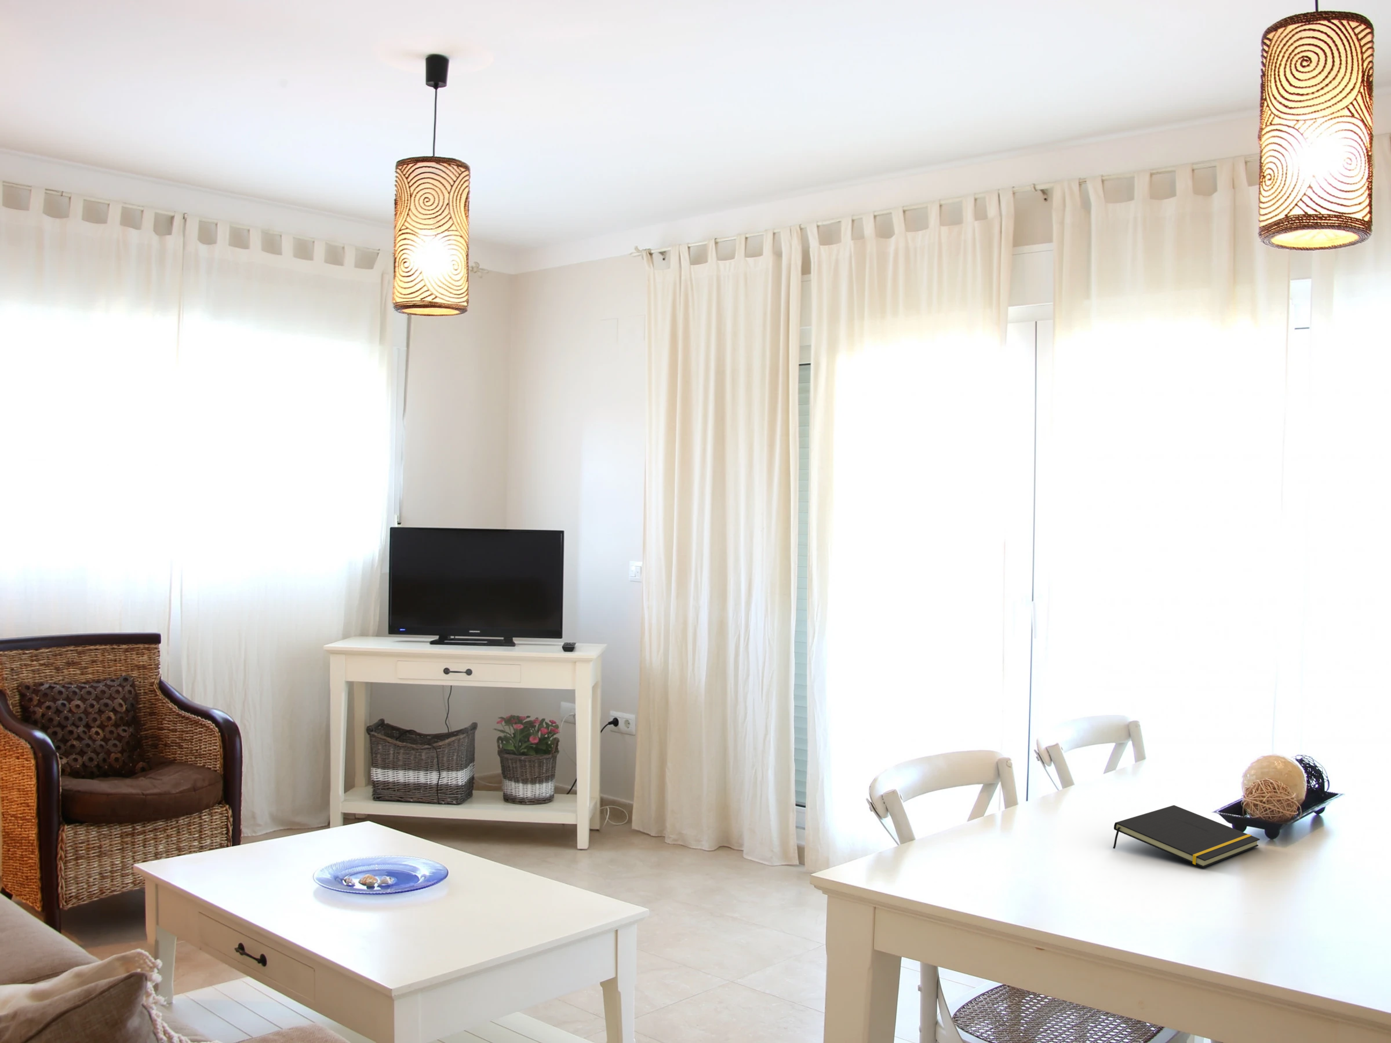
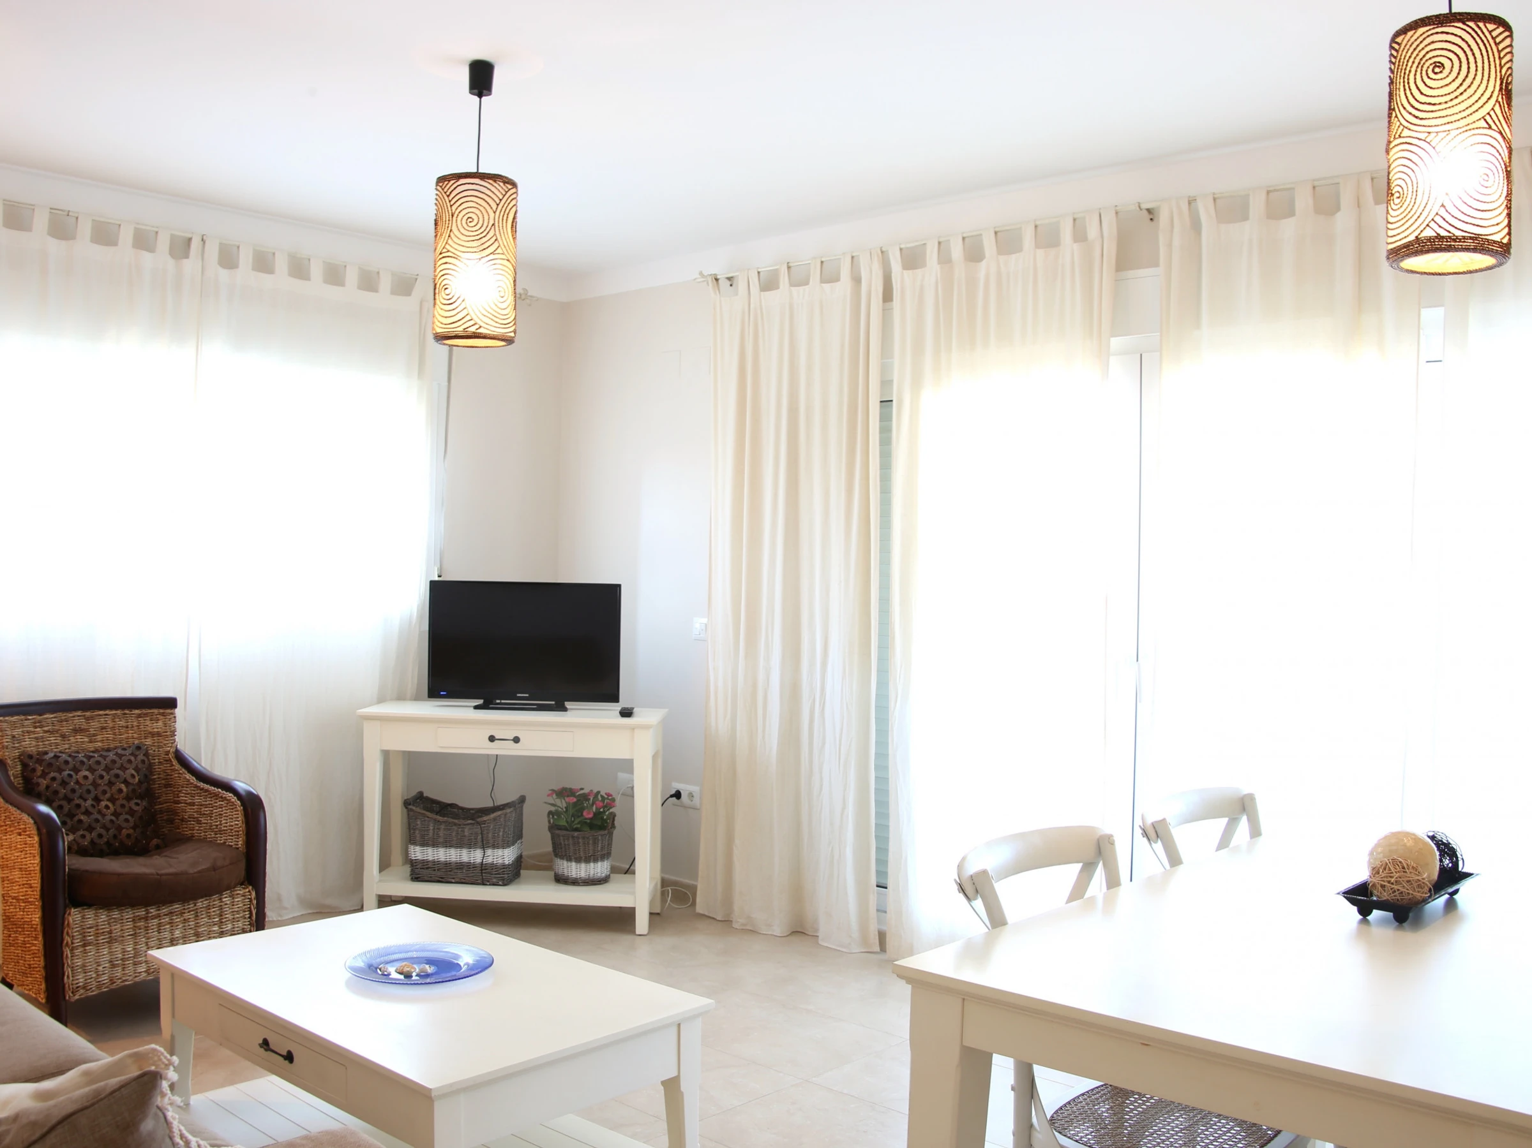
- notepad (1187, 834)
